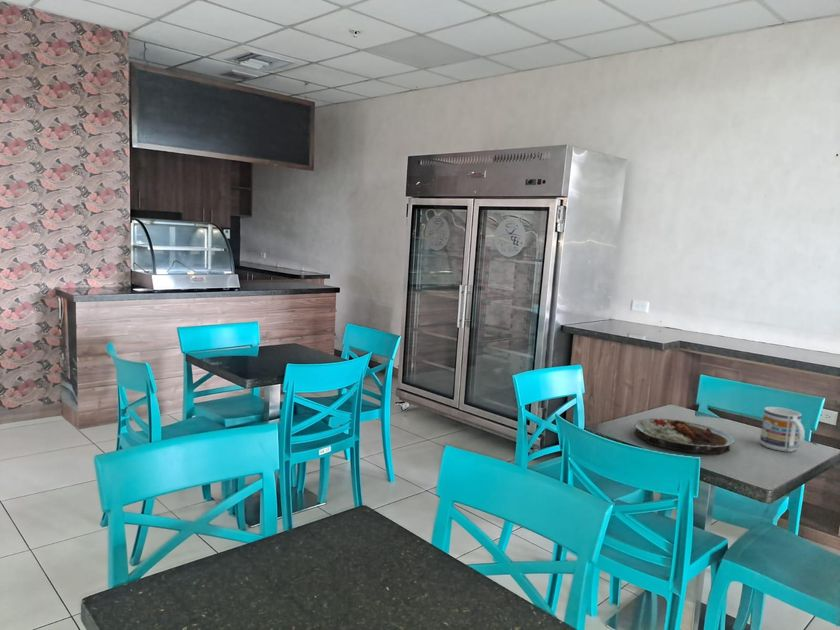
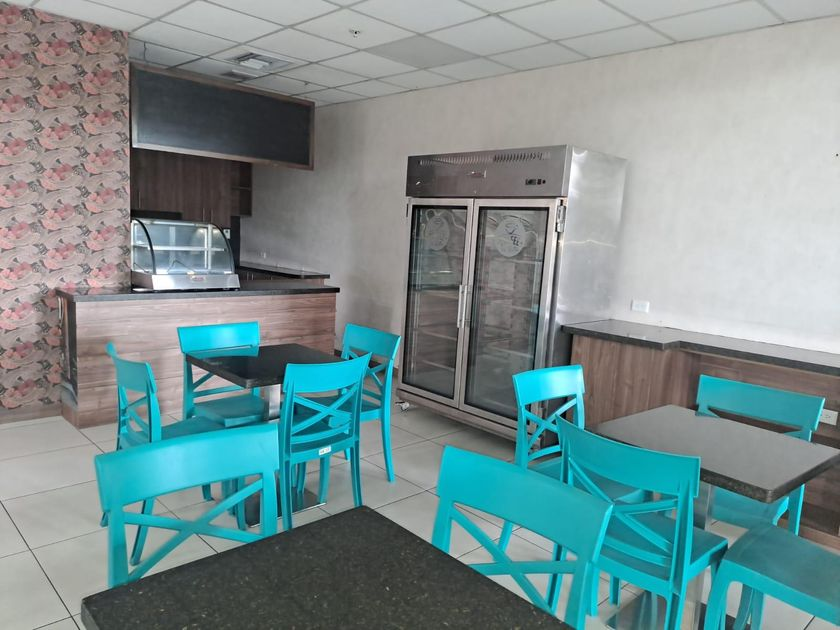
- plate (682, 432)
- mug (782, 429)
